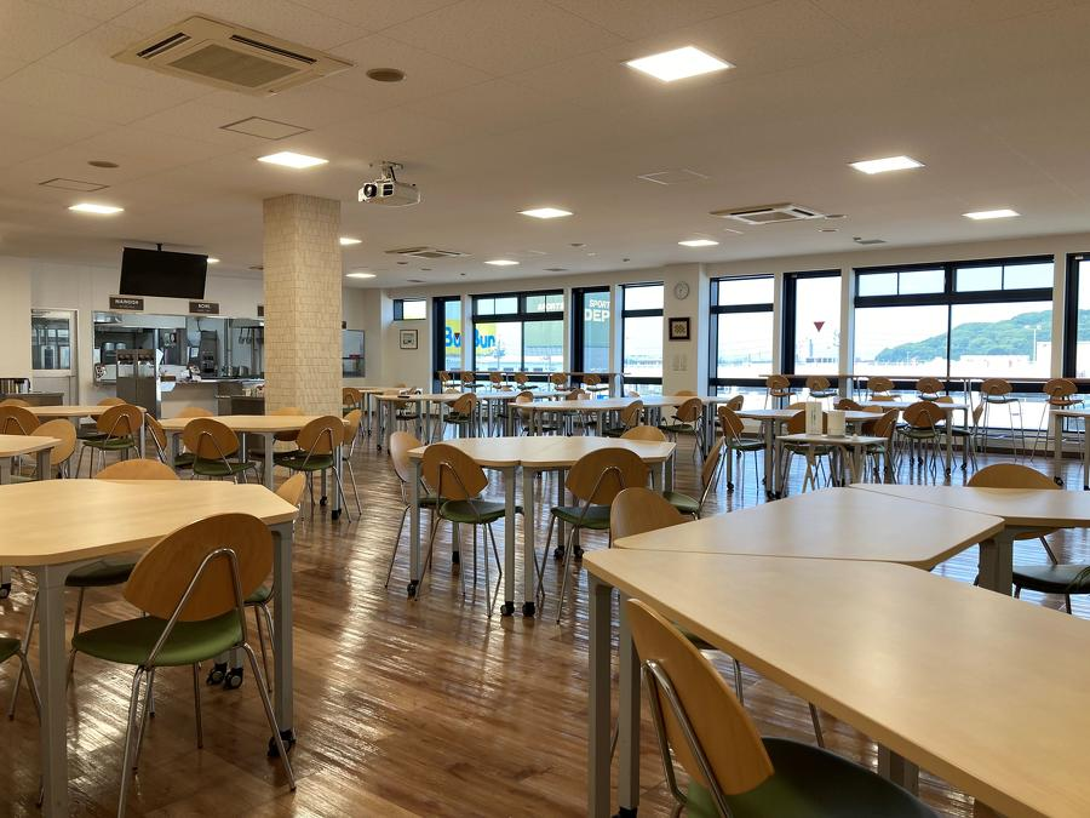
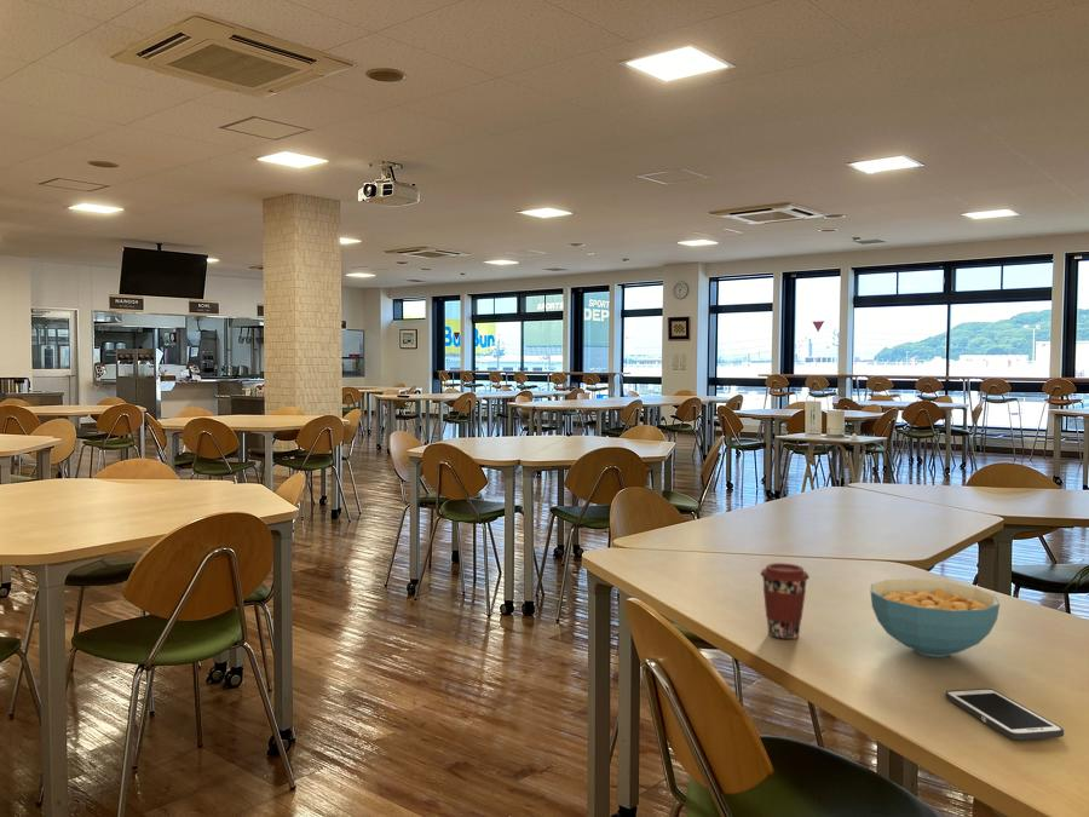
+ cell phone (1001, 713)
+ coffee cup (784, 600)
+ cereal bowl (932, 622)
